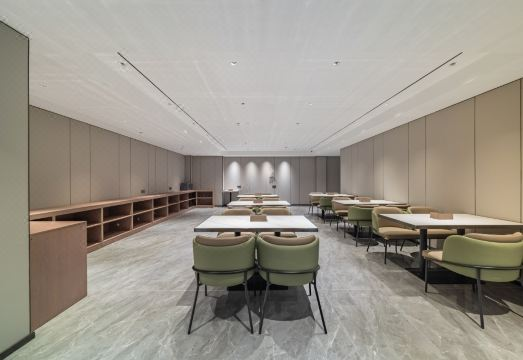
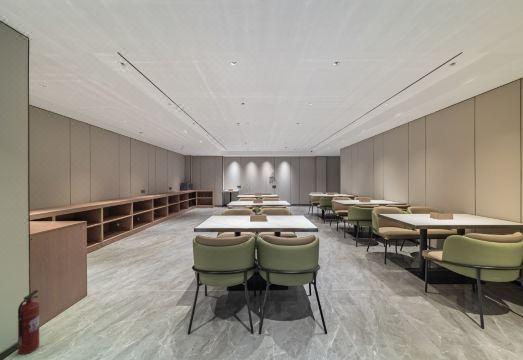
+ fire extinguisher (28, 322)
